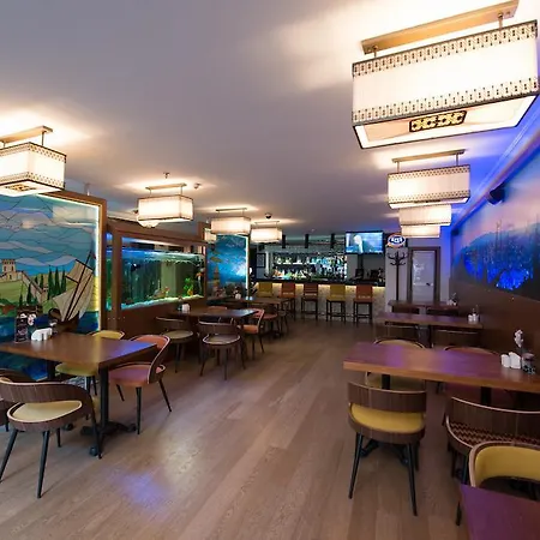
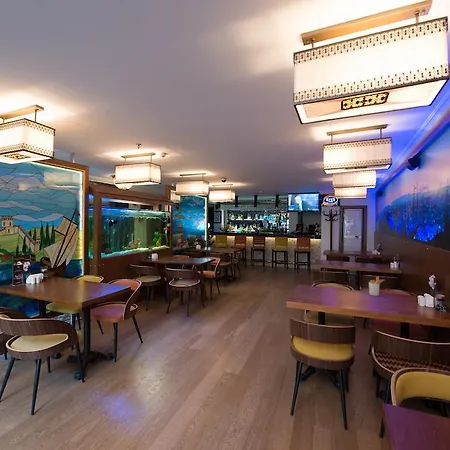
+ utensil holder (376, 286)
